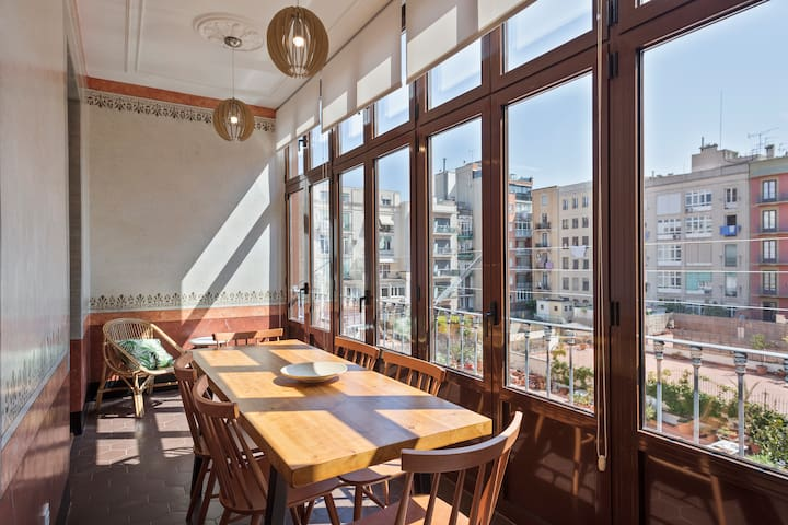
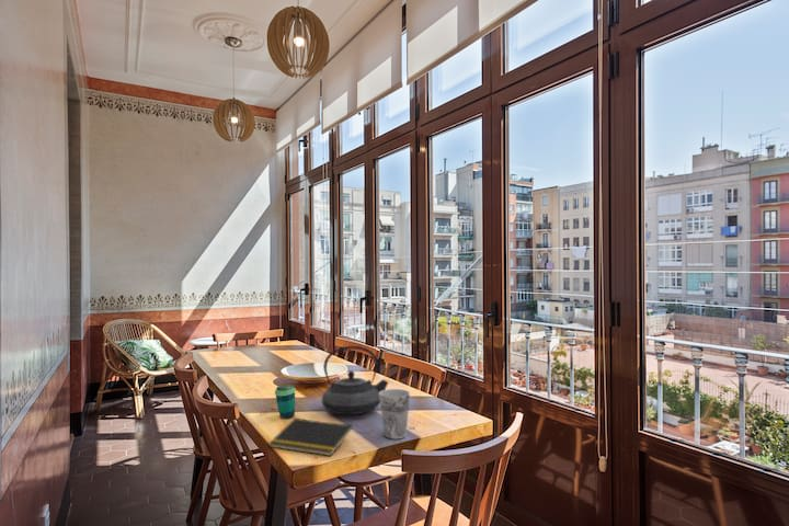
+ cup (285, 401)
+ cup (395, 413)
+ notepad (311, 435)
+ teapot (355, 378)
